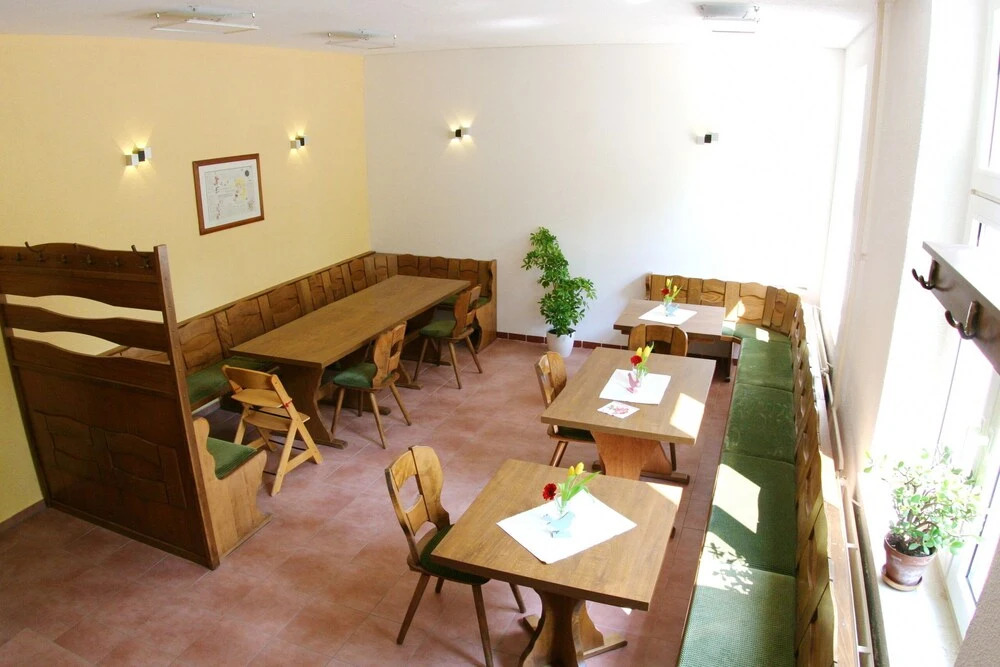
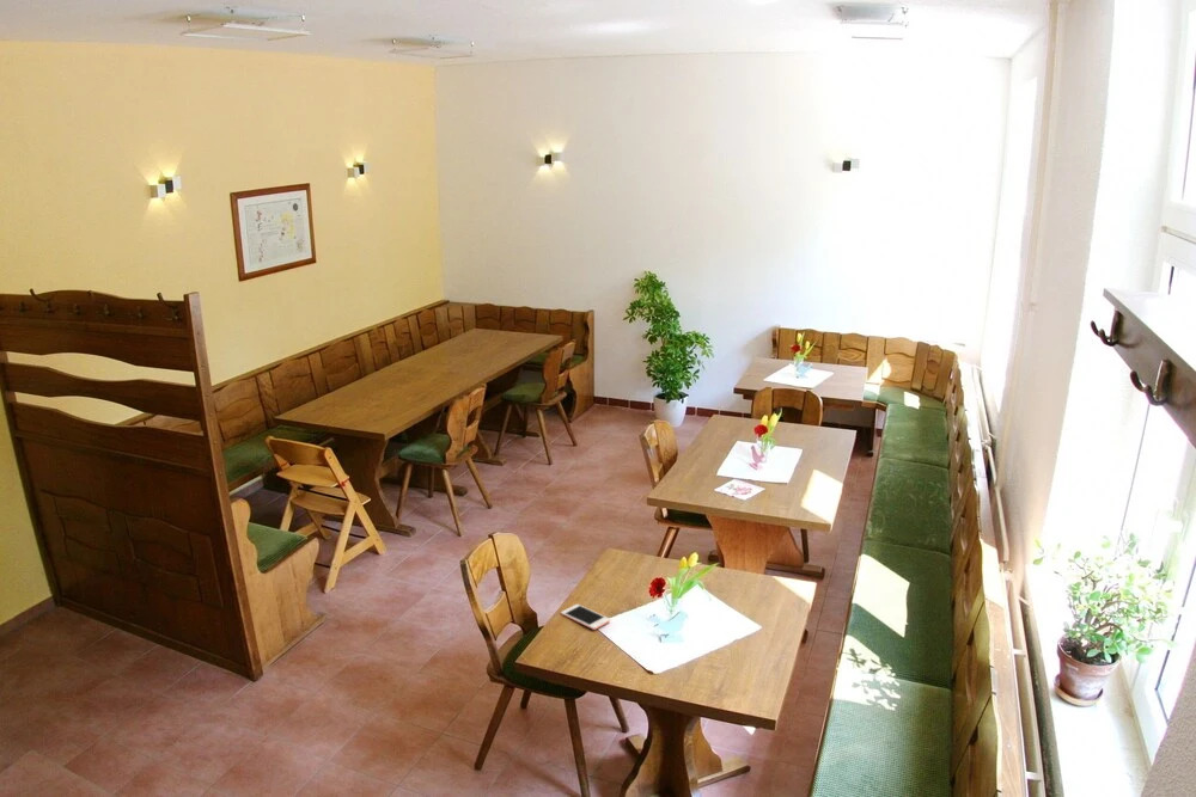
+ cell phone (585, 617)
